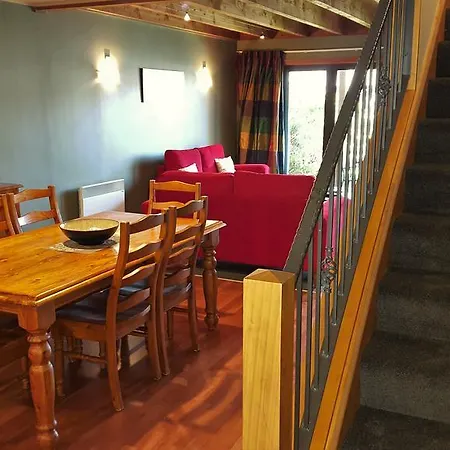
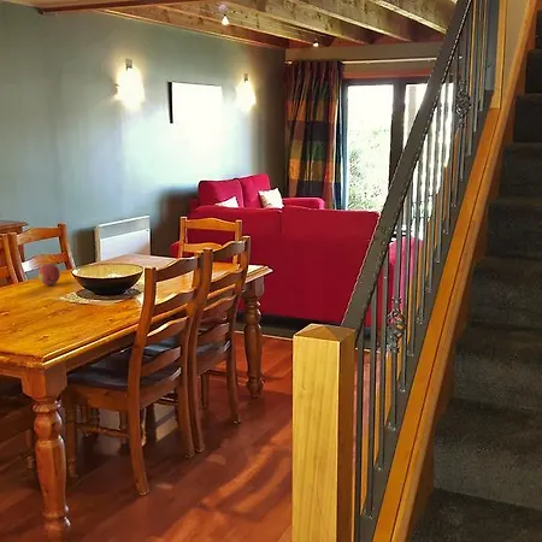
+ fruit (48, 273)
